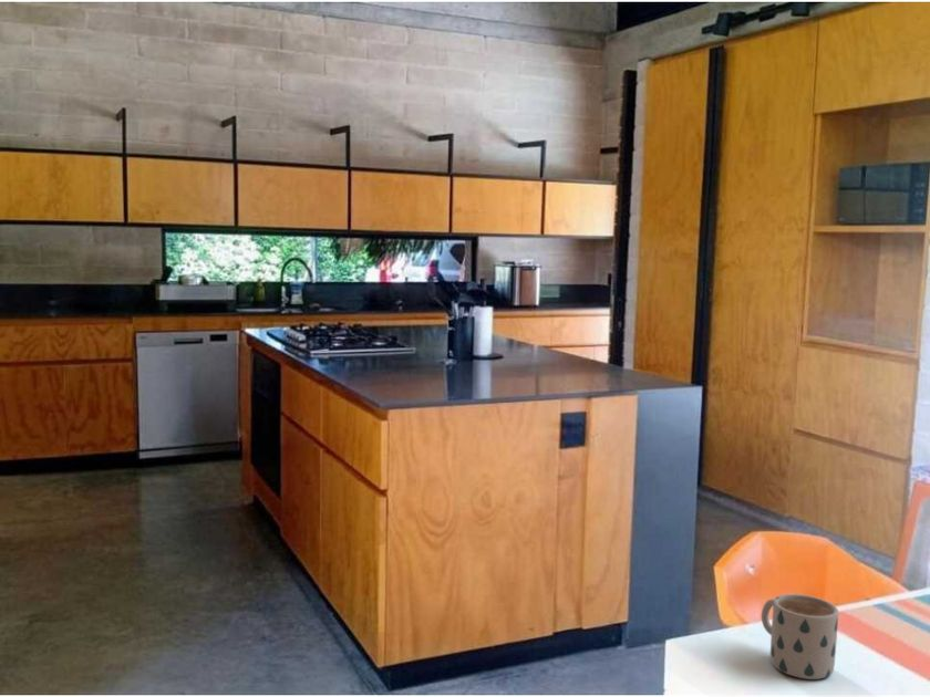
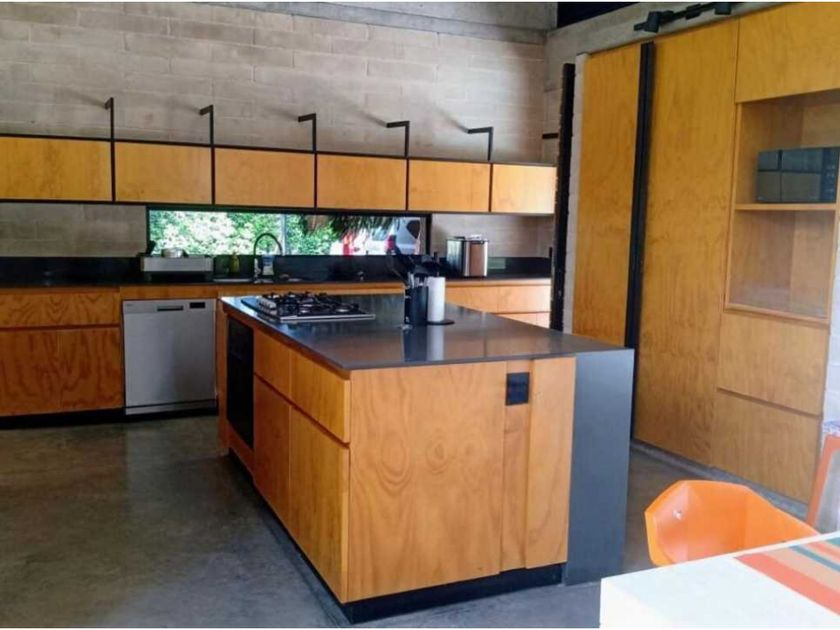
- mug (794, 631)
